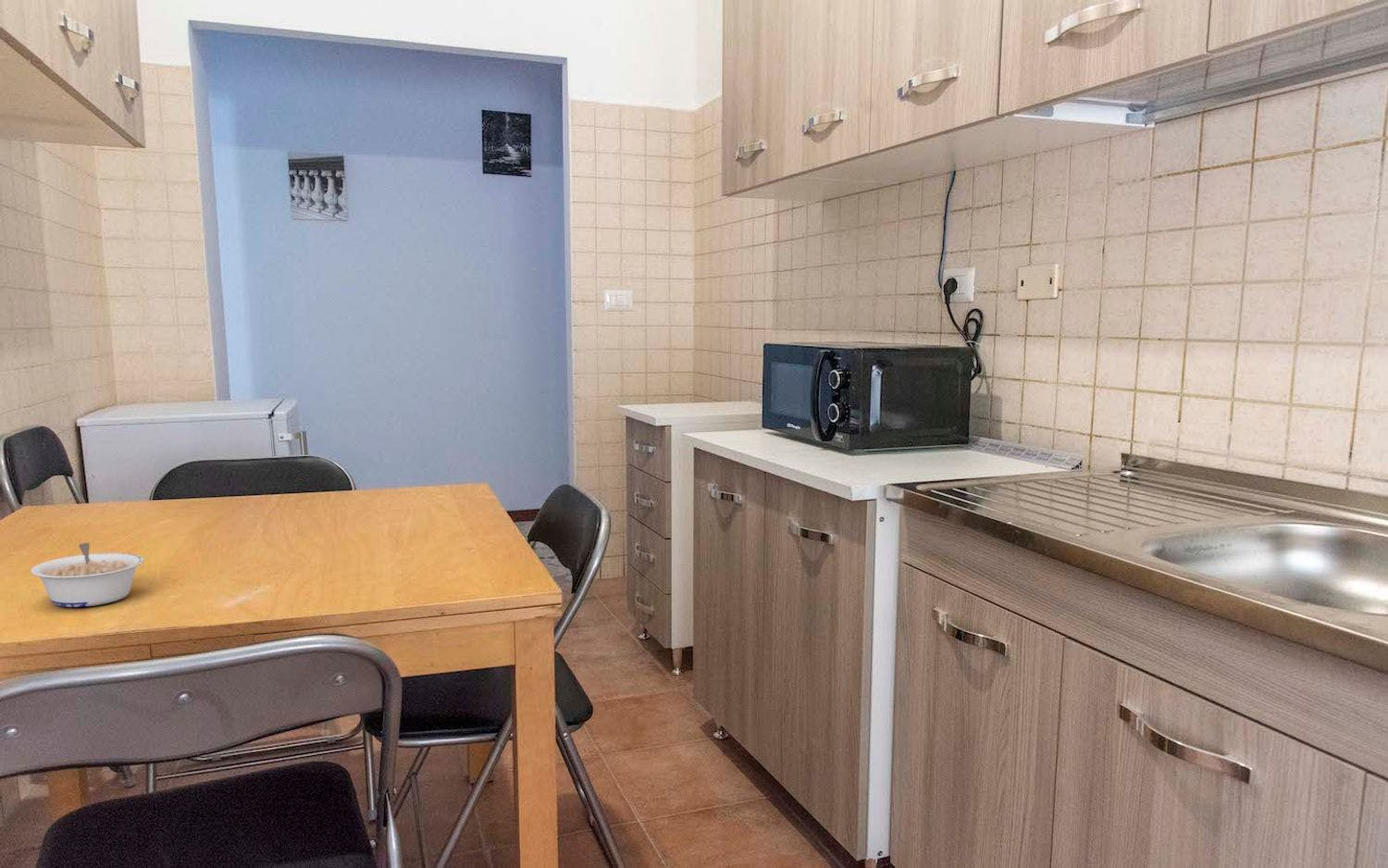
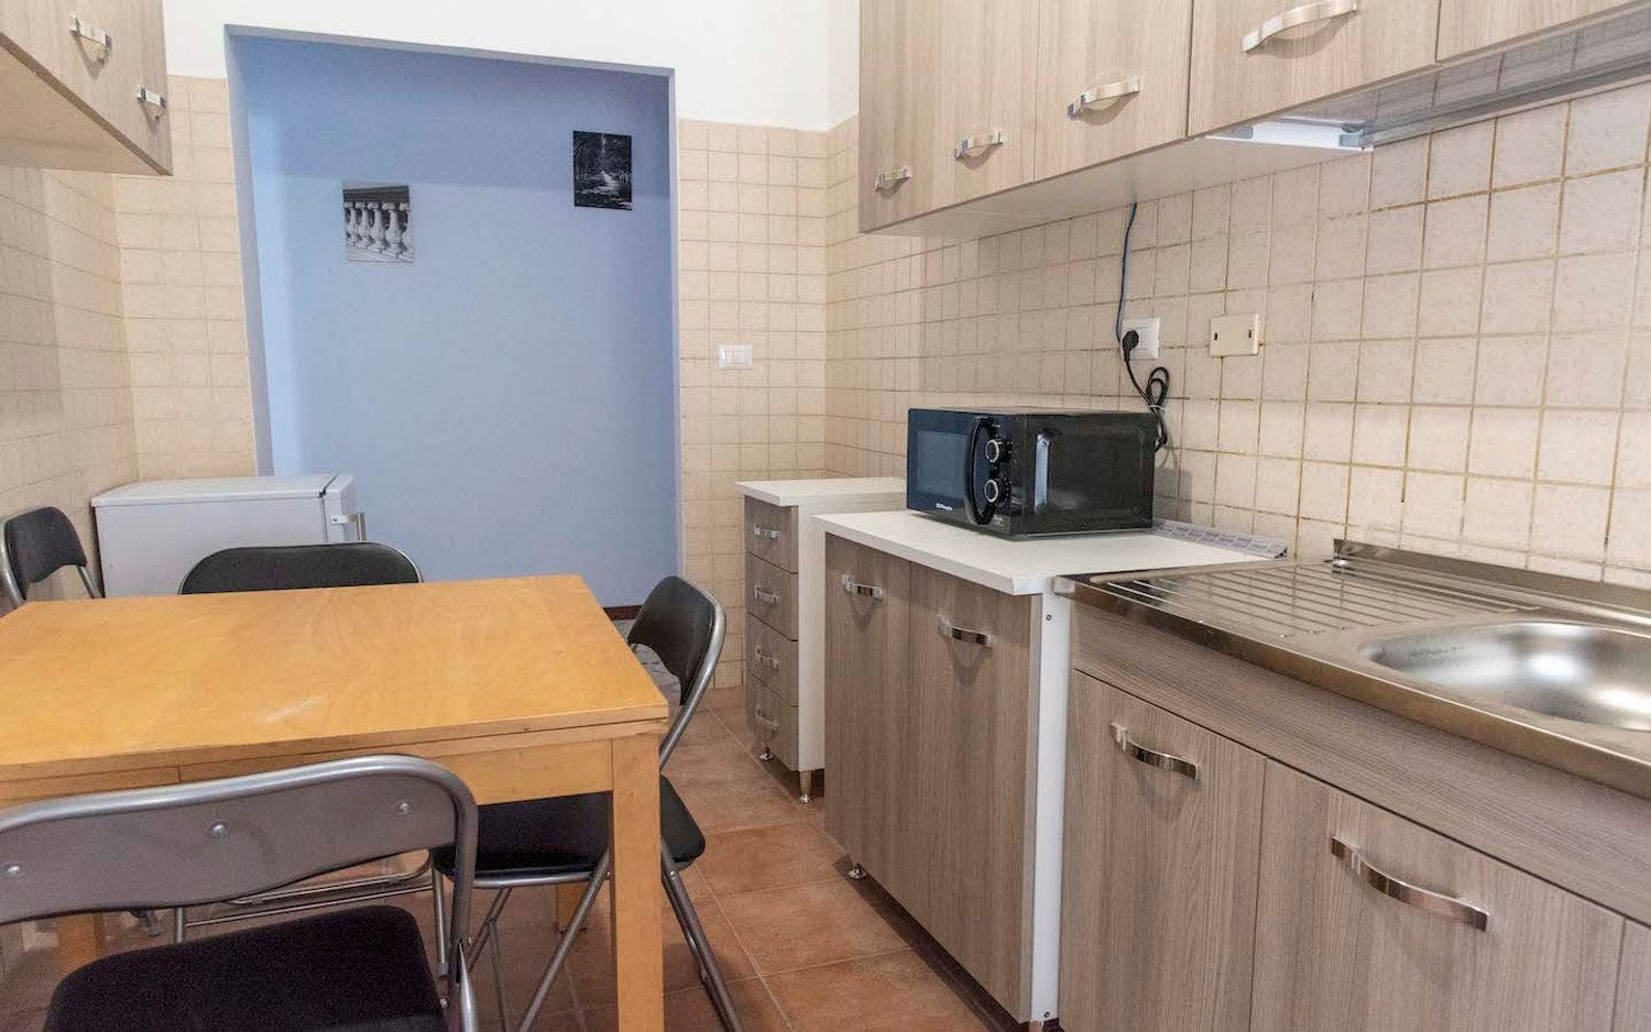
- legume (86, 577)
